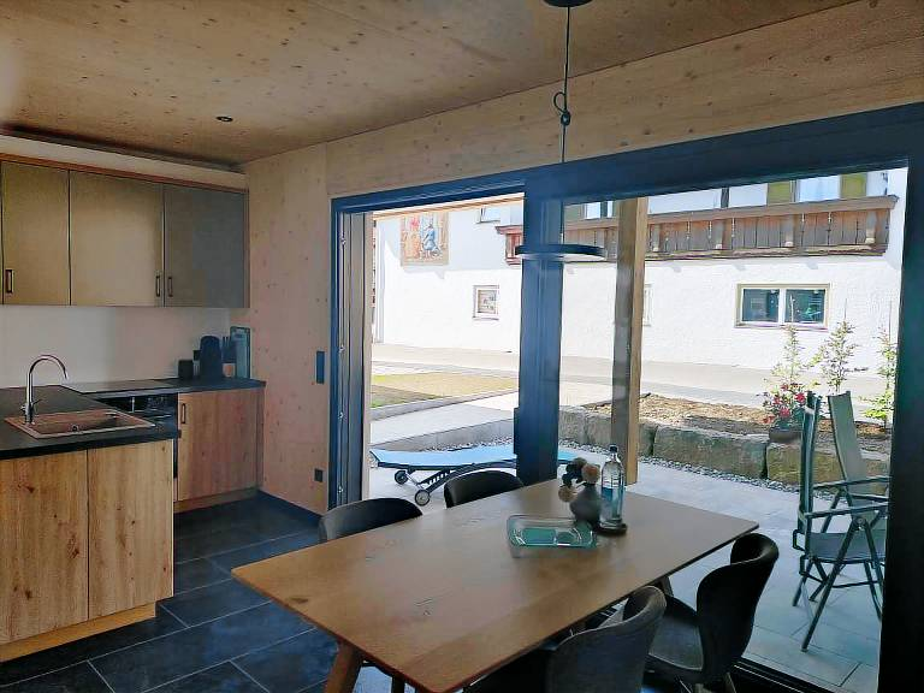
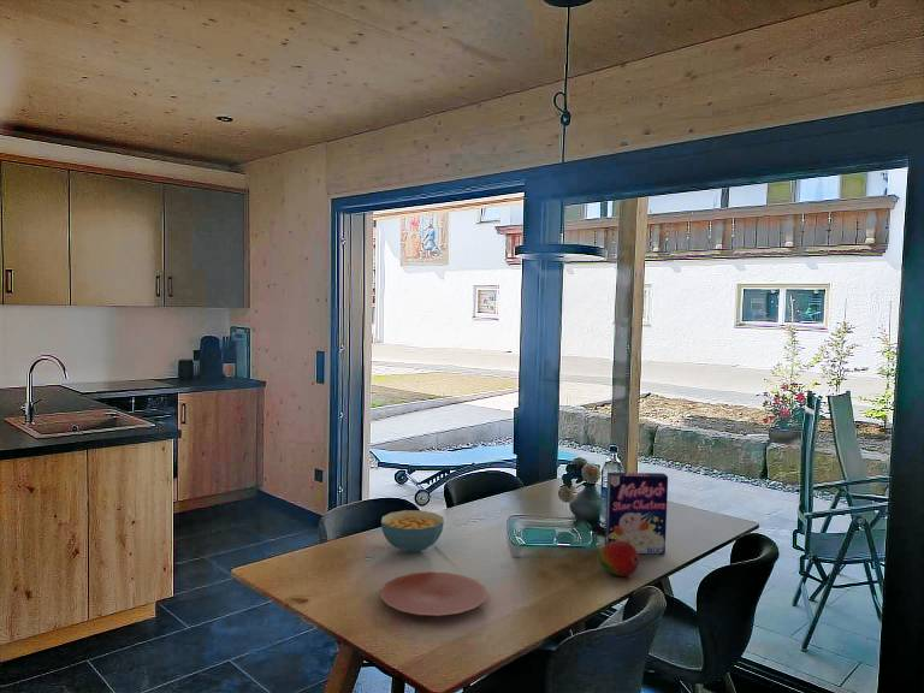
+ cereal bowl (411, 534)
+ fruit (617, 557)
+ plate (433, 596)
+ cereal box (635, 511)
